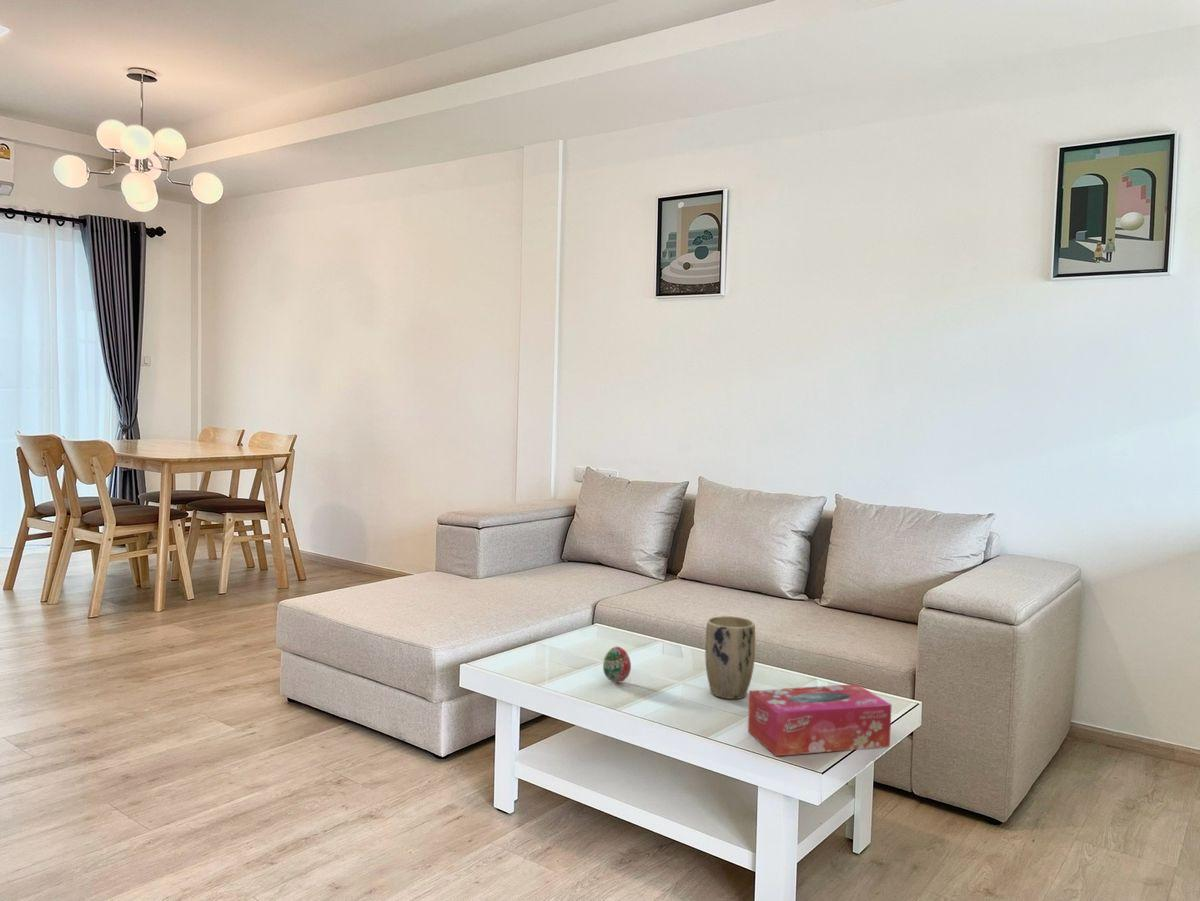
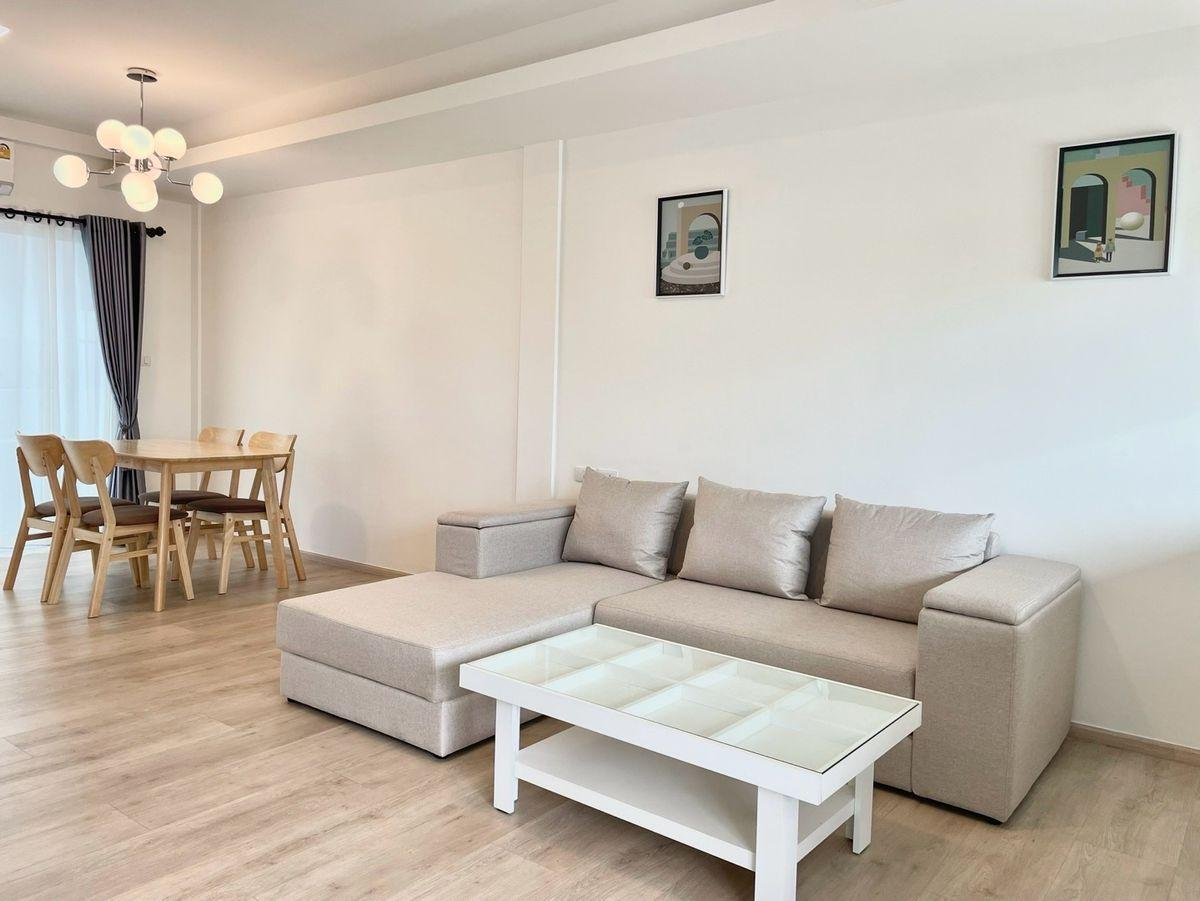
- tissue box (818, 718)
- plant pot (729, 657)
- decorative egg (616, 664)
